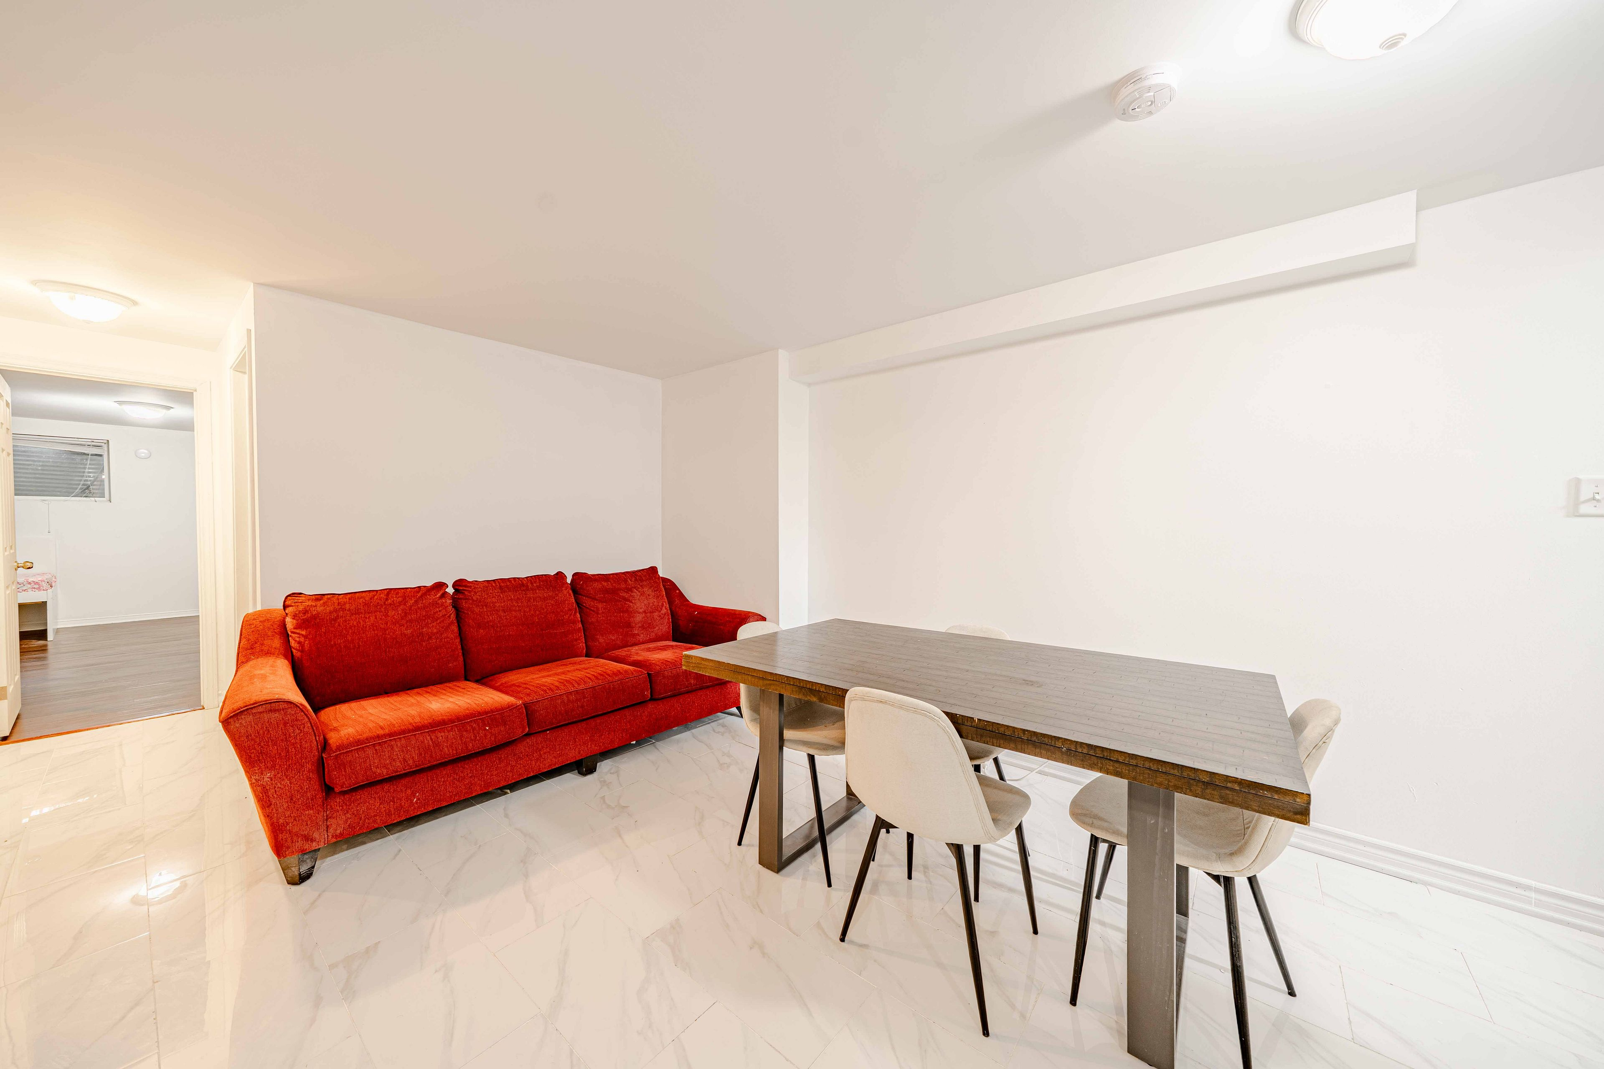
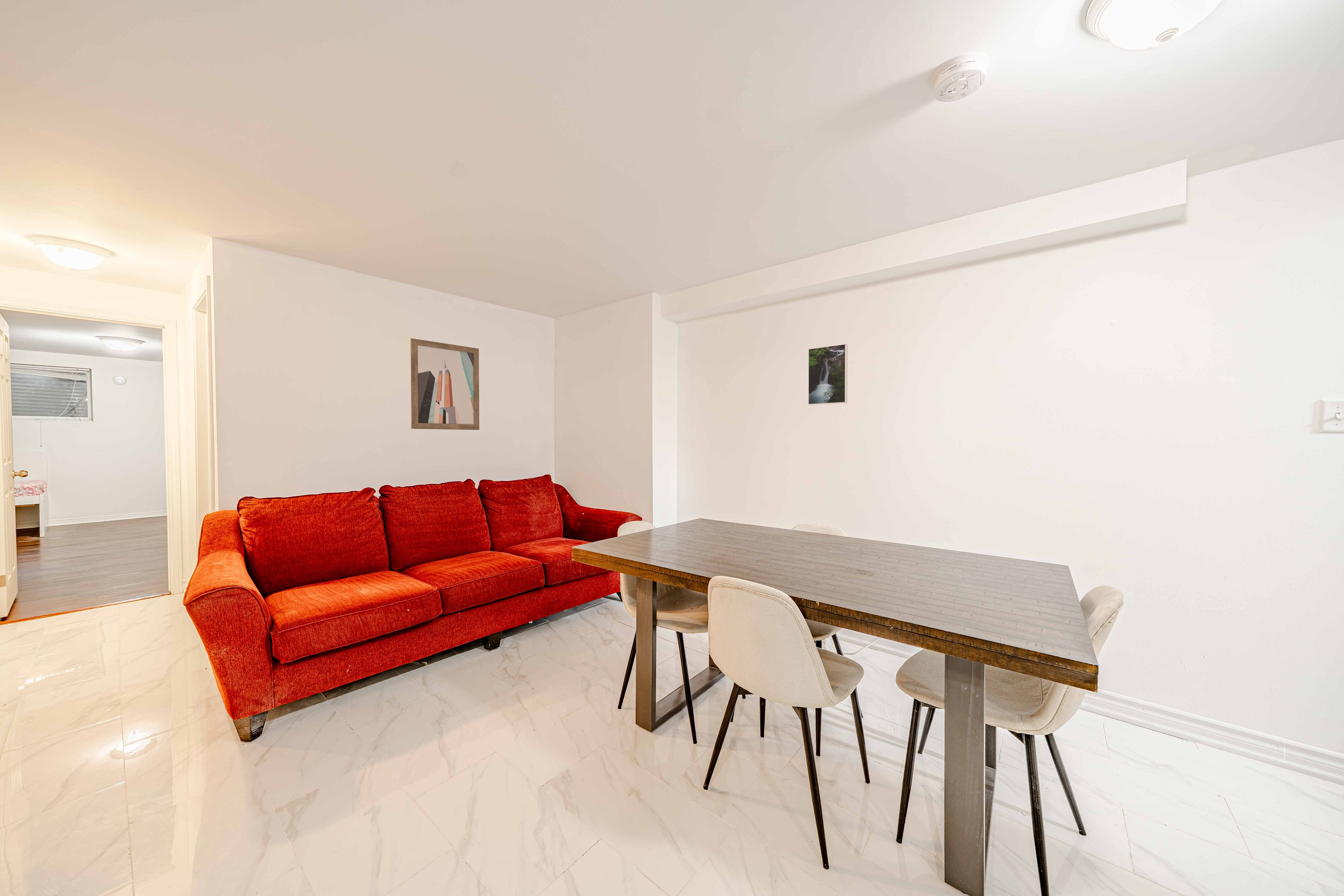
+ wall art (447, 386)
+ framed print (827, 375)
